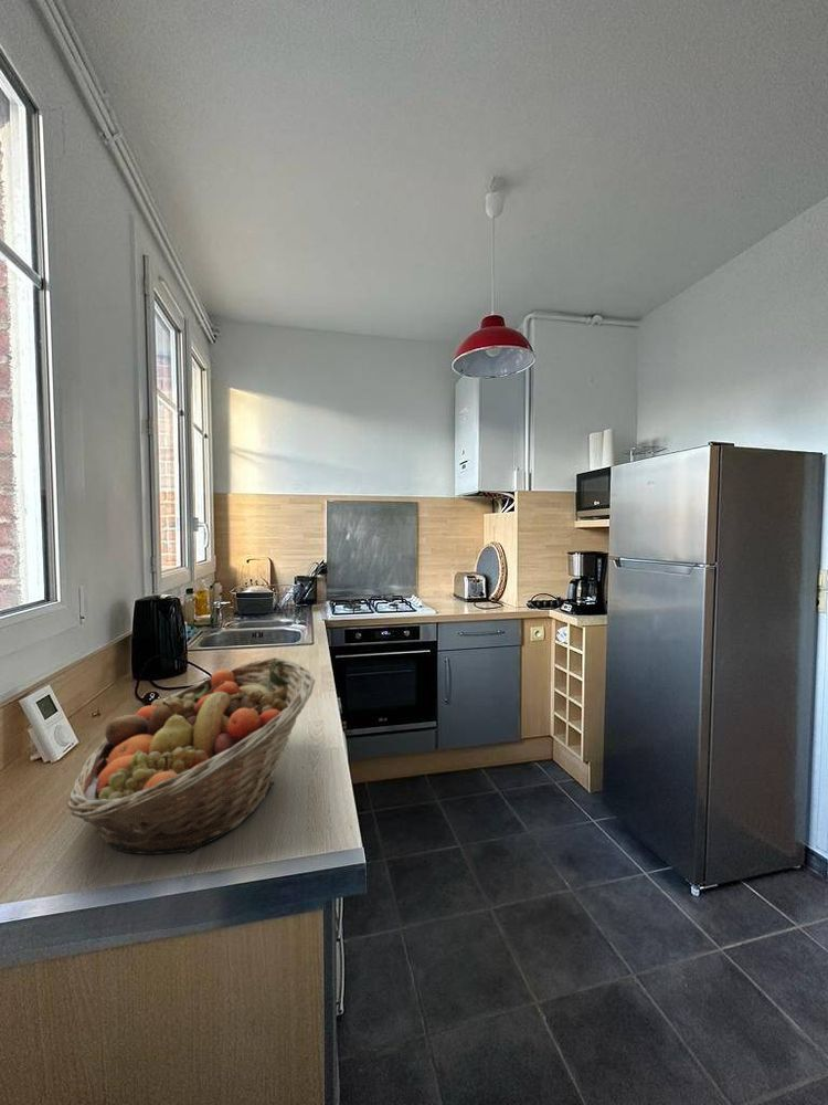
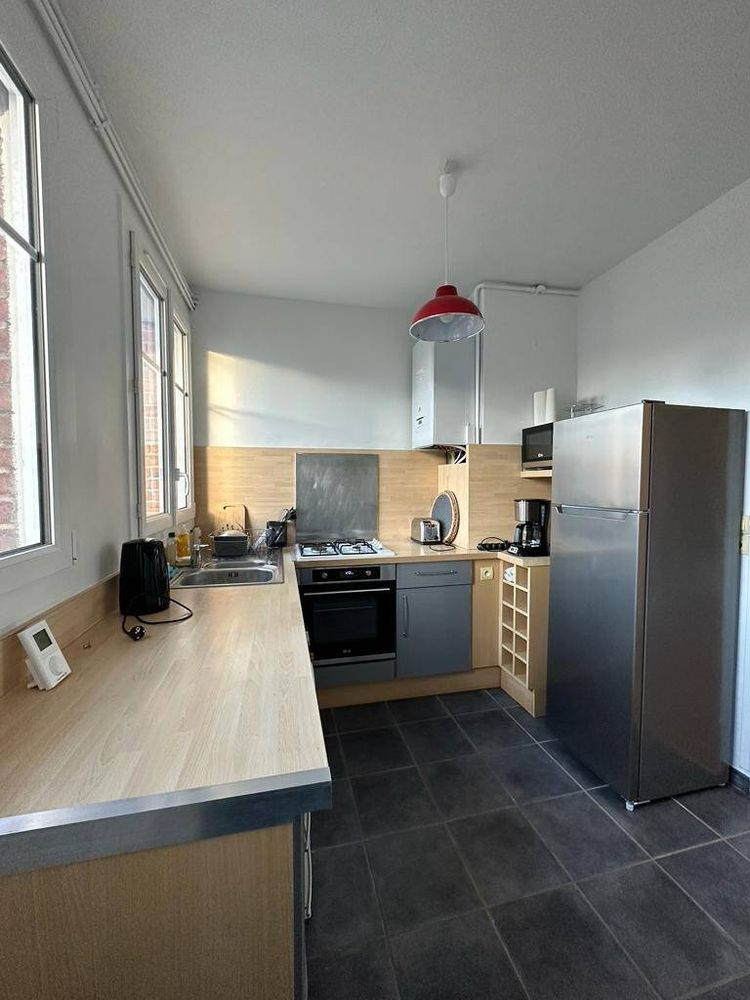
- fruit basket (204, 737)
